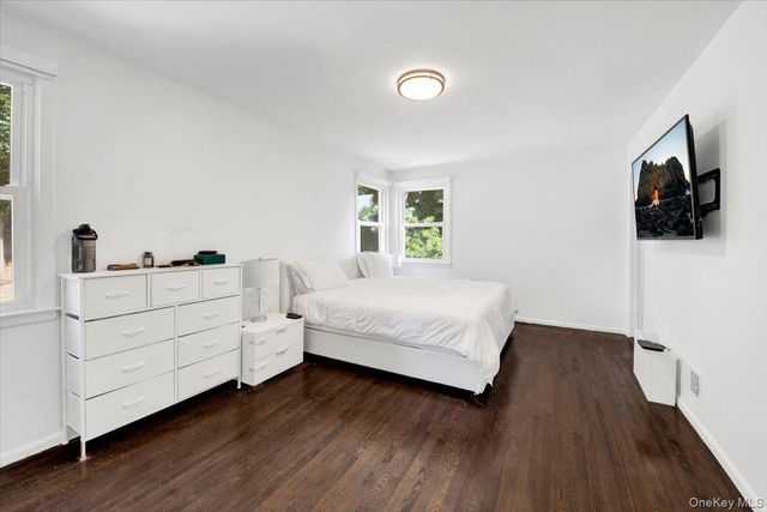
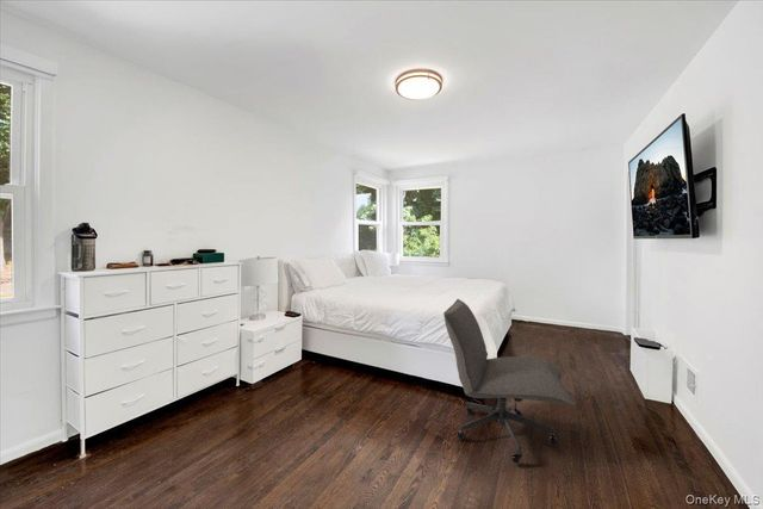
+ chair (504, 371)
